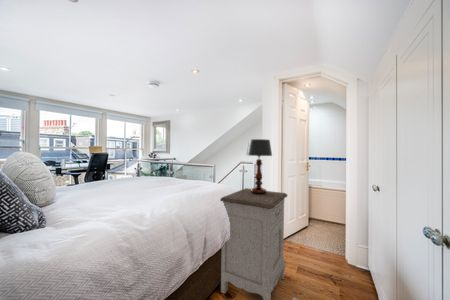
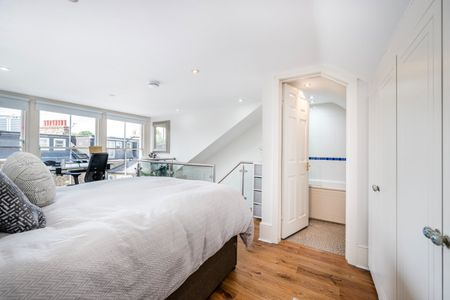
- table lamp (258, 166)
- nightstand (259, 241)
